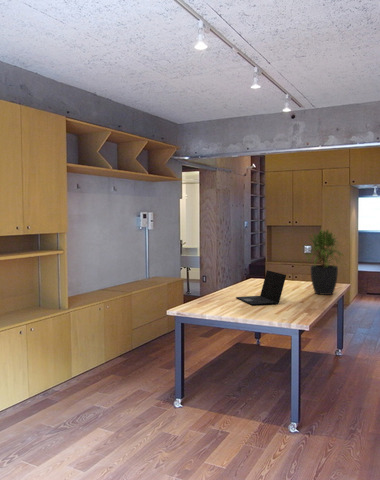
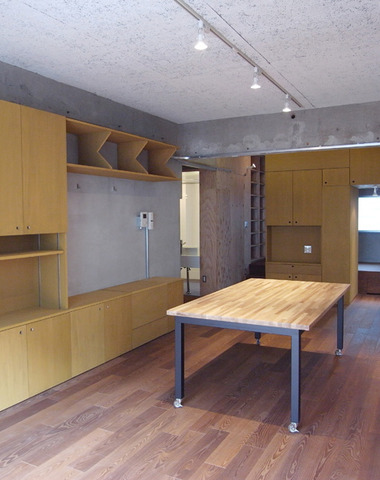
- potted plant (321, 261)
- laptop (262, 287)
